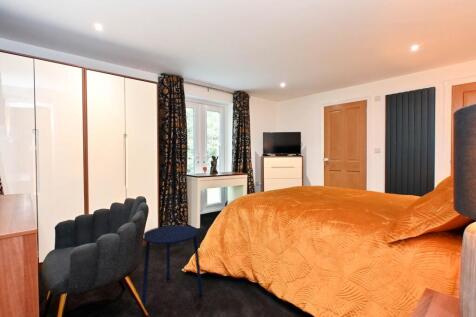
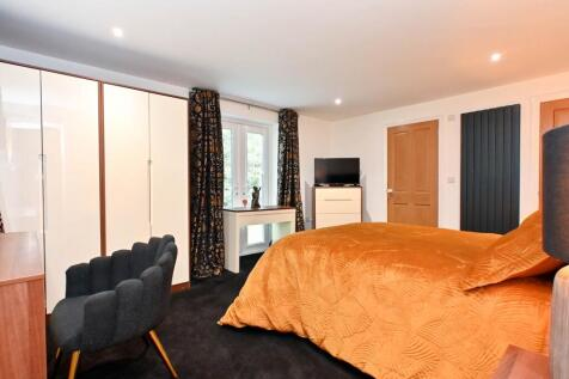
- side table (169, 263)
